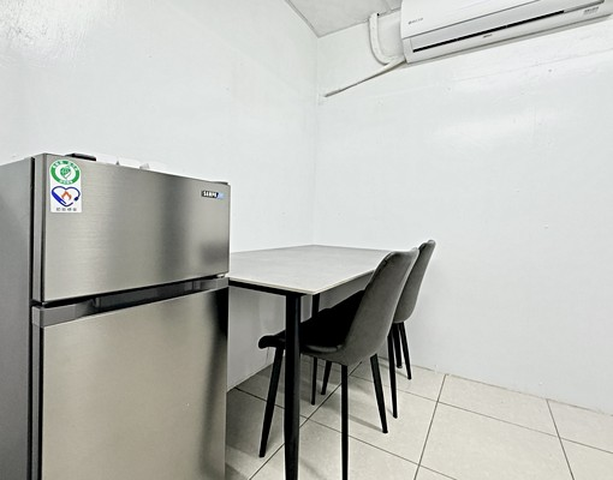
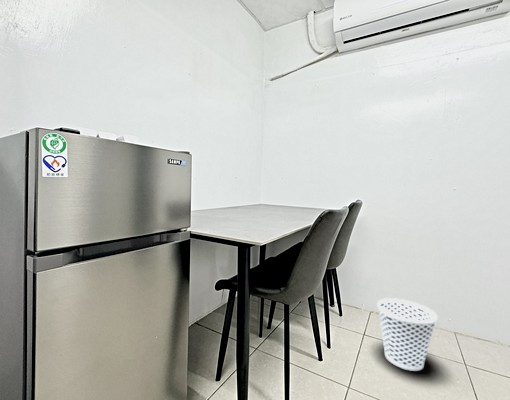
+ wastebasket (404, 334)
